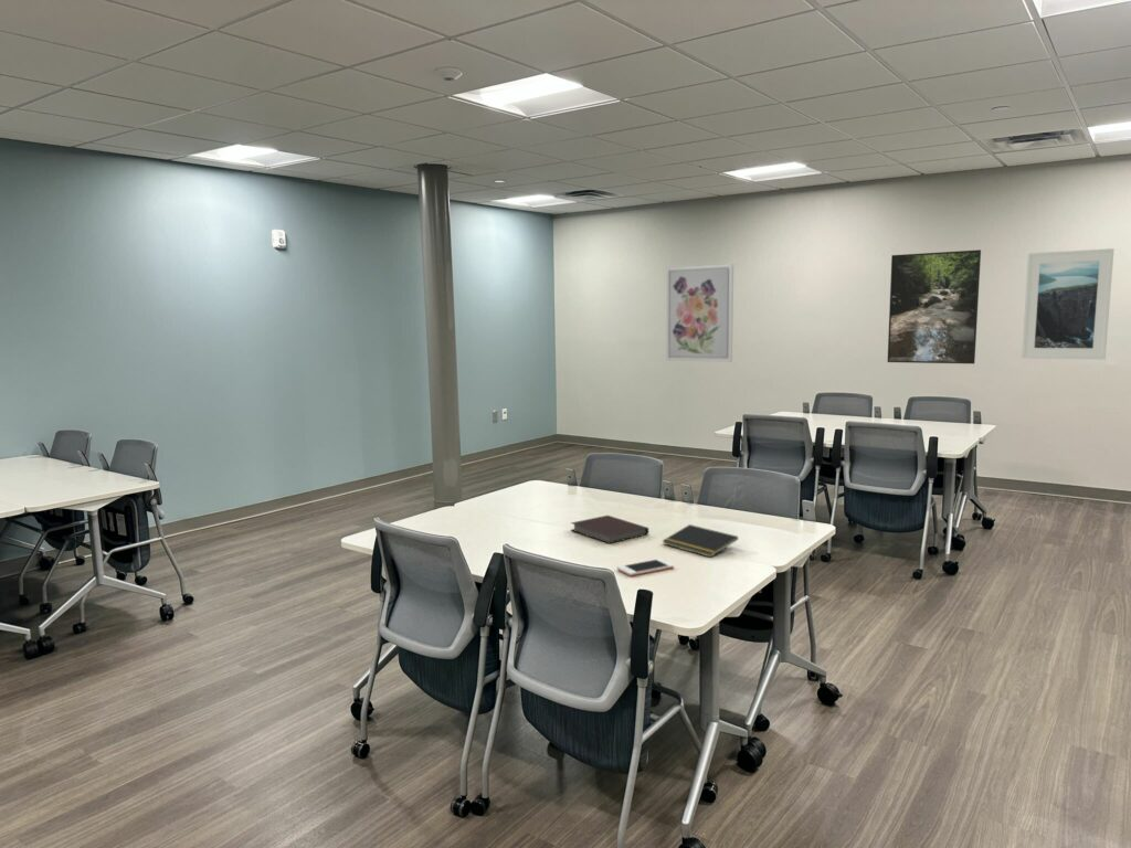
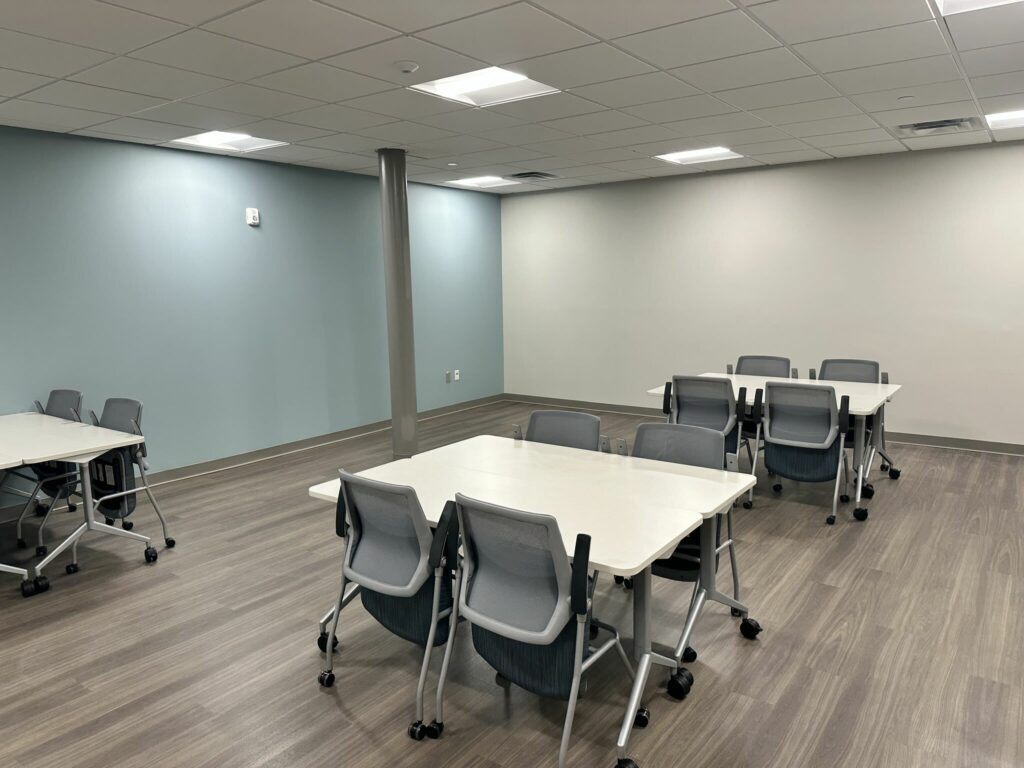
- notepad (699, 540)
- notebook (609, 528)
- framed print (932, 308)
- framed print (1066, 305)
- cell phone (645, 566)
- wall art (698, 314)
